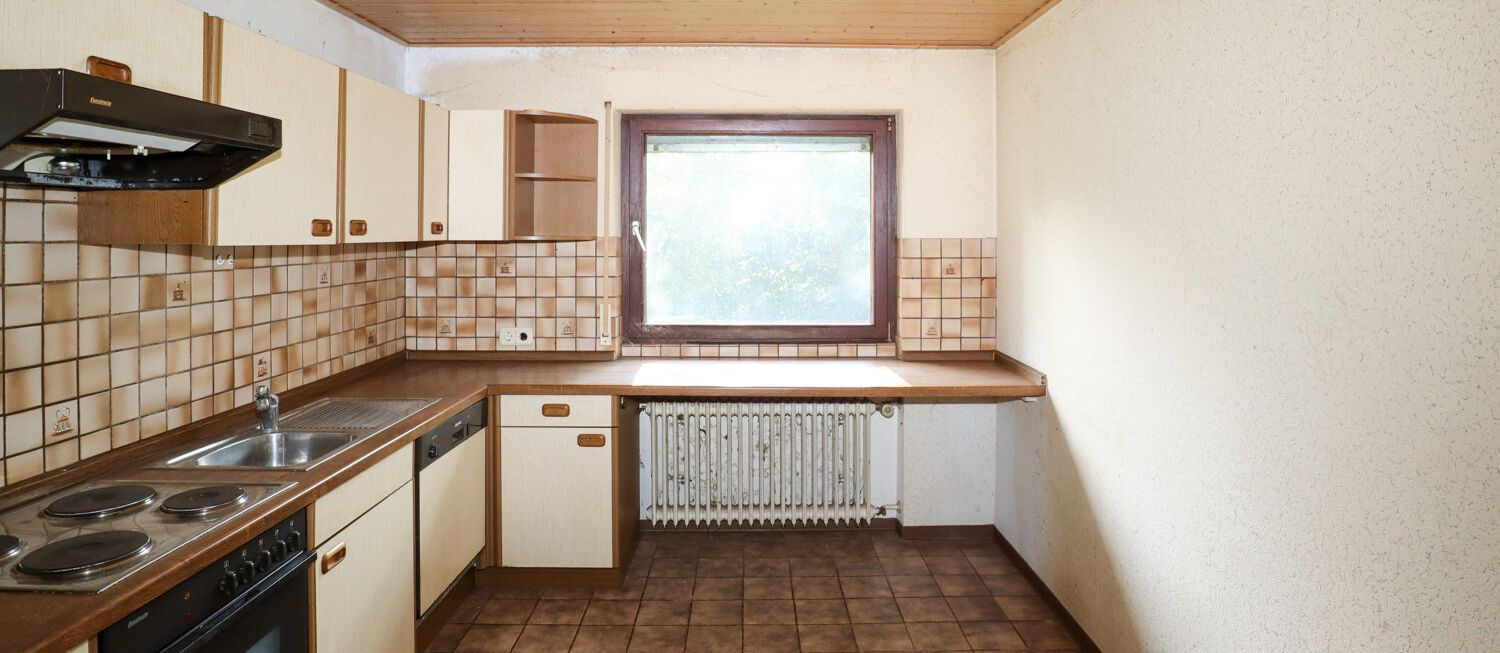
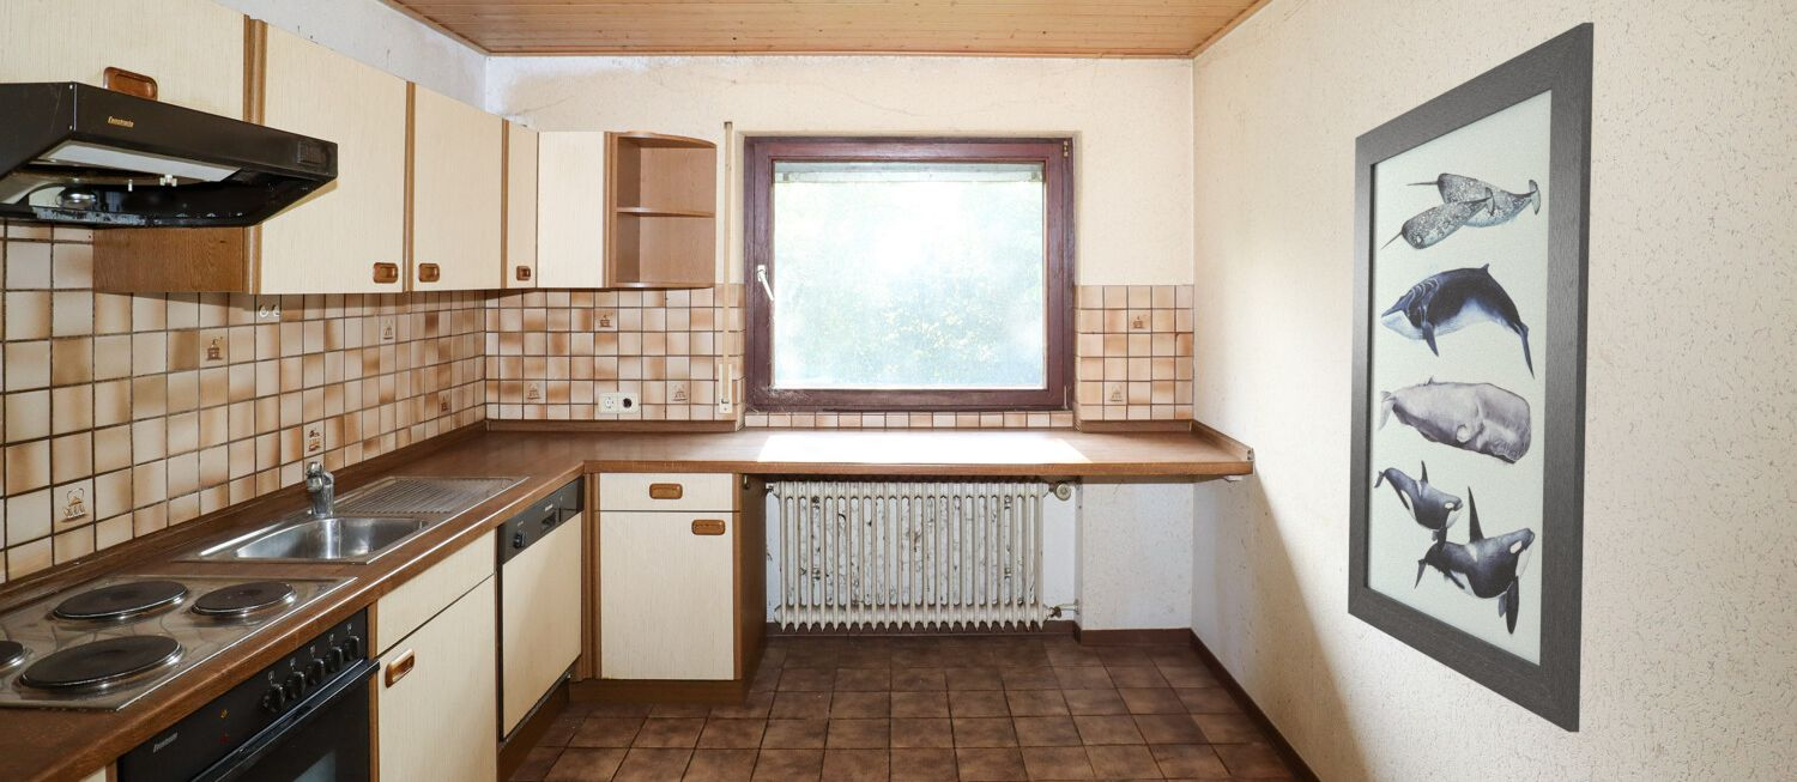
+ wall art (1445, 377)
